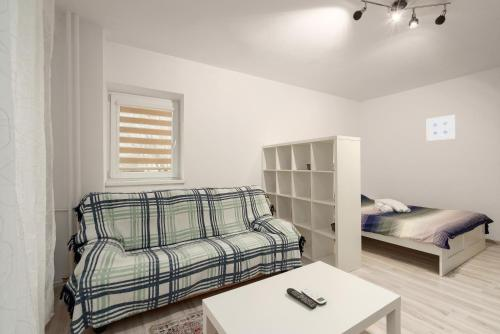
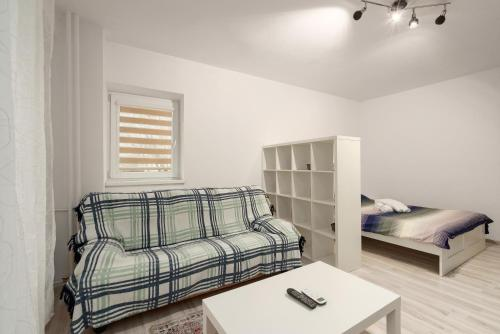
- wall art (440, 128)
